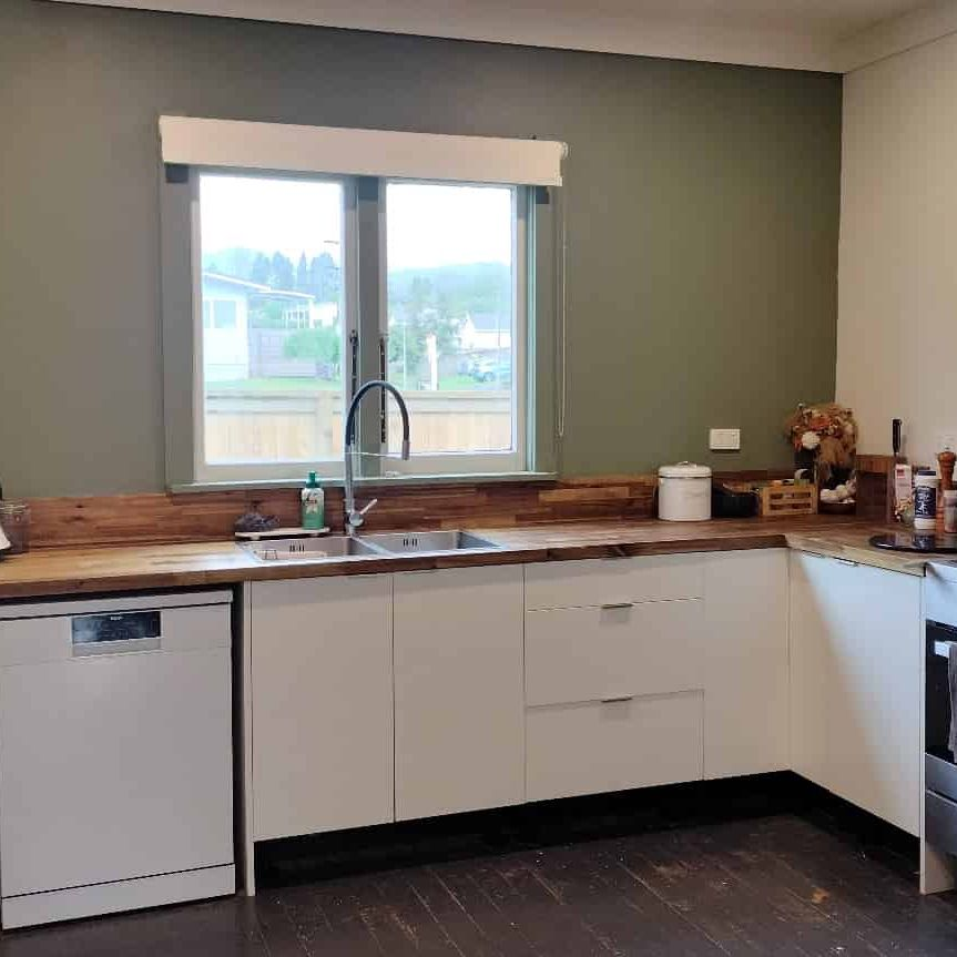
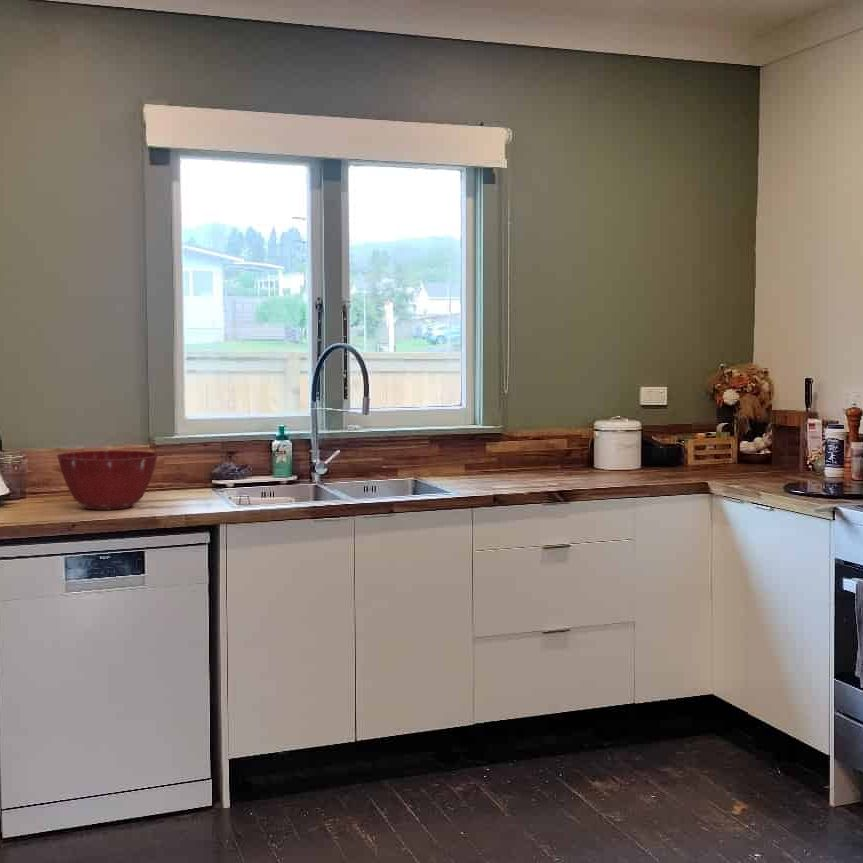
+ mixing bowl (108, 480)
